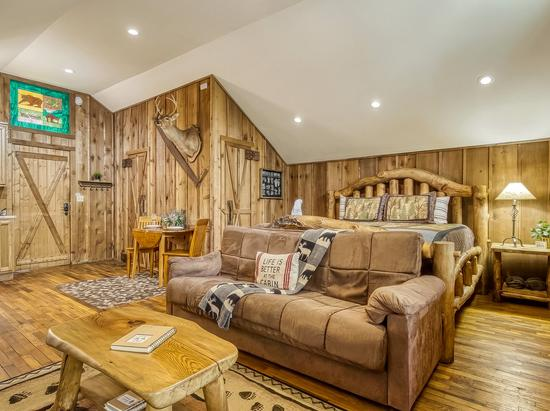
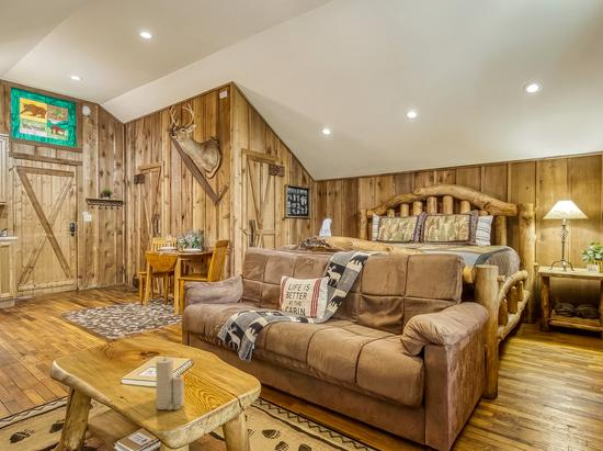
+ candle (169, 377)
